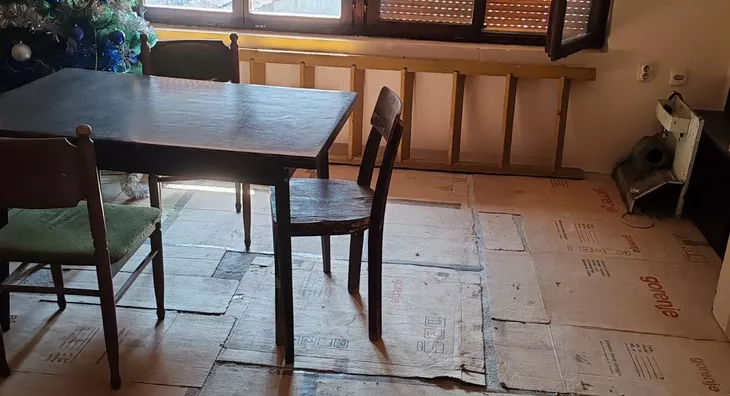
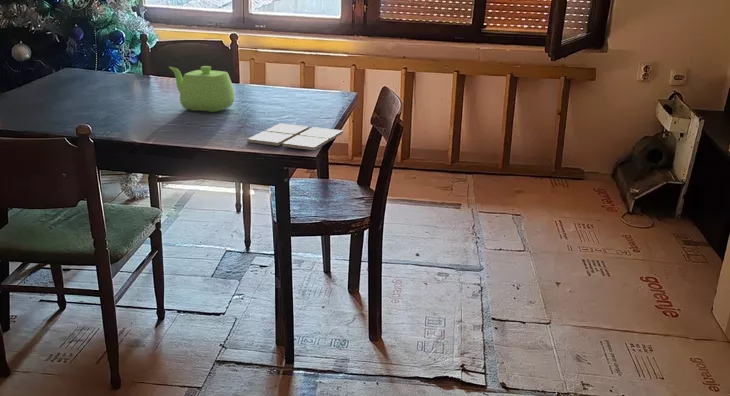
+ drink coaster (296, 136)
+ teapot (199, 87)
